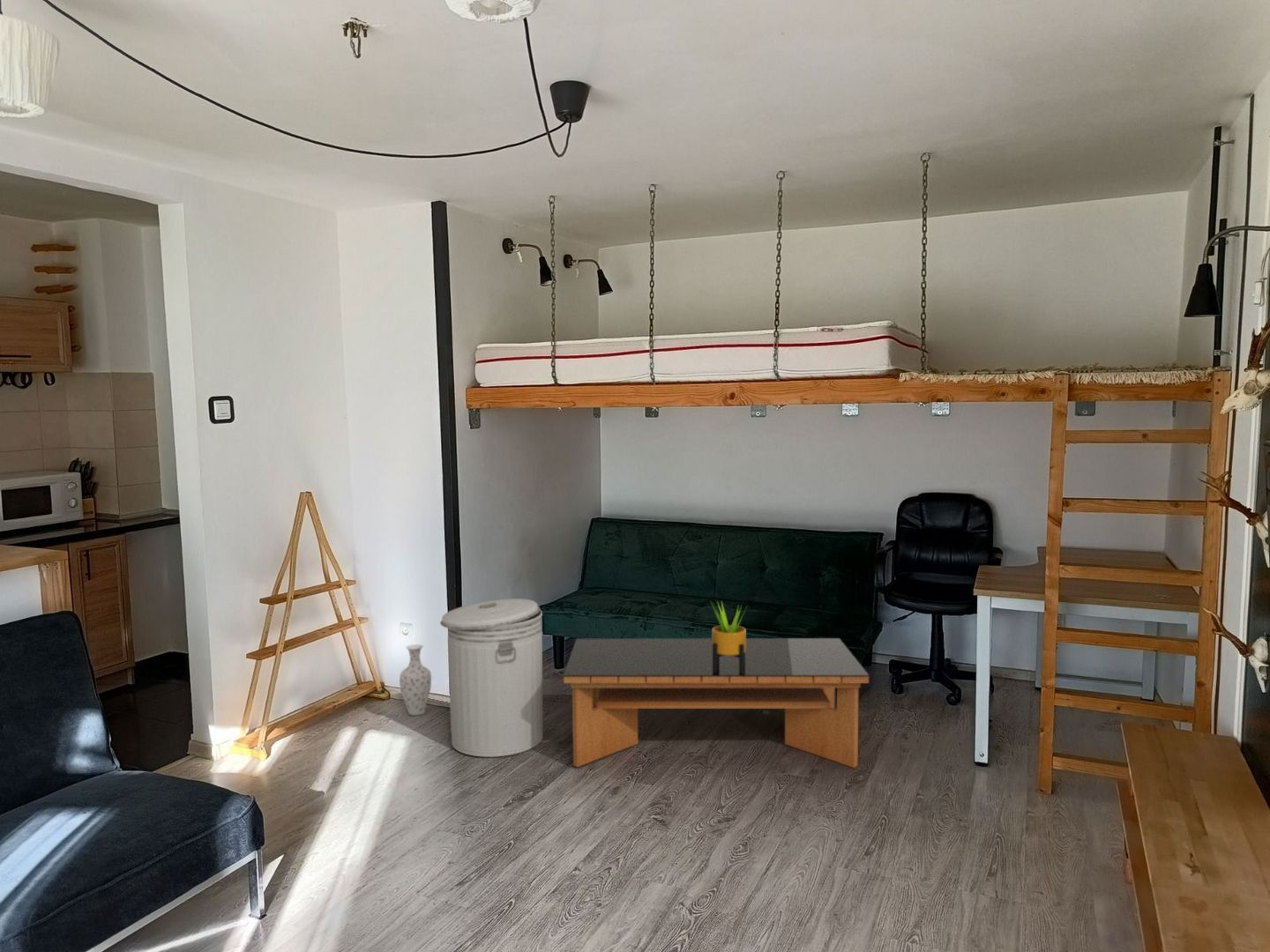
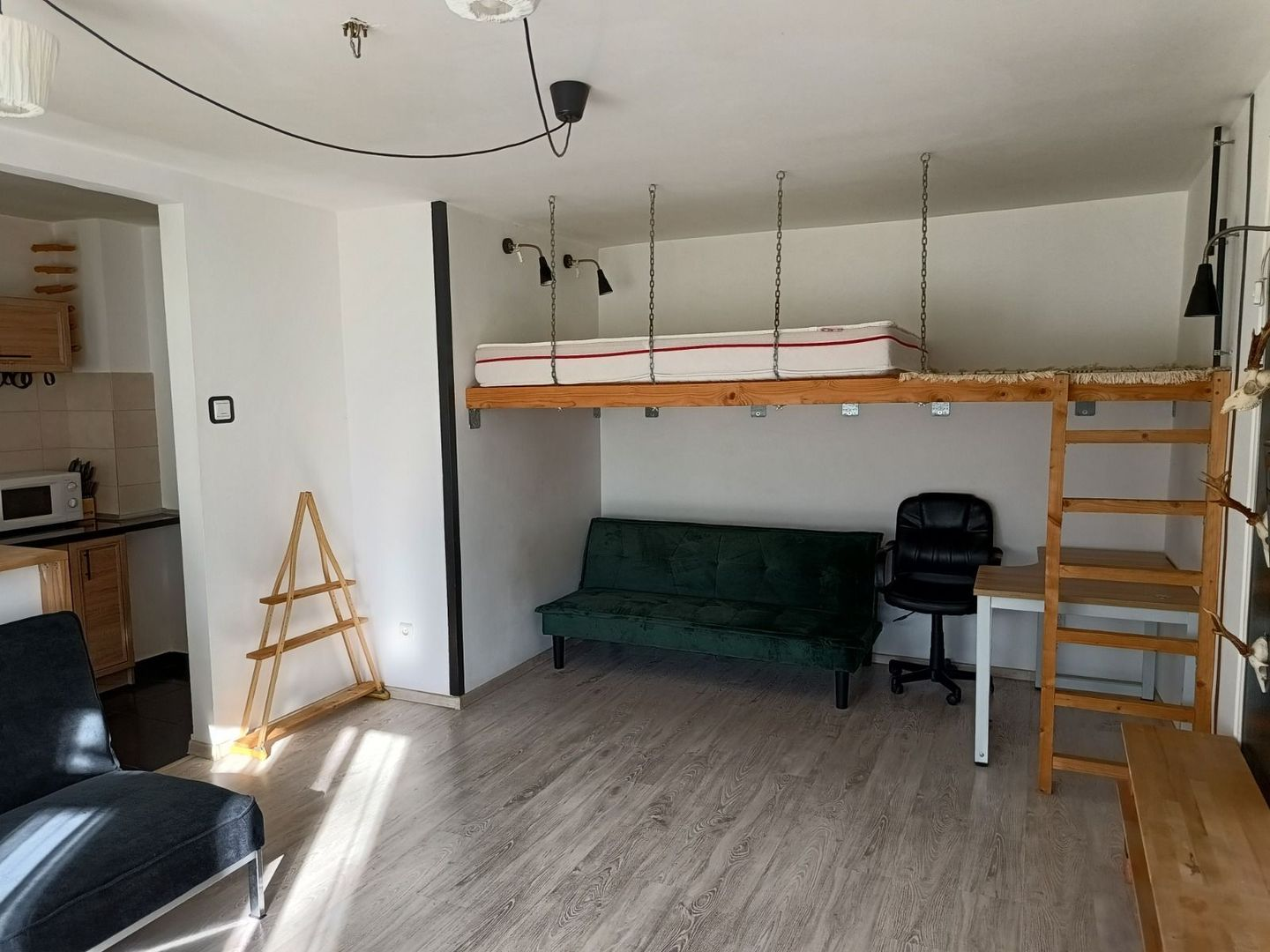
- potted plant (728, 634)
- vase (415, 680)
- can (492, 672)
- coffee table (711, 700)
